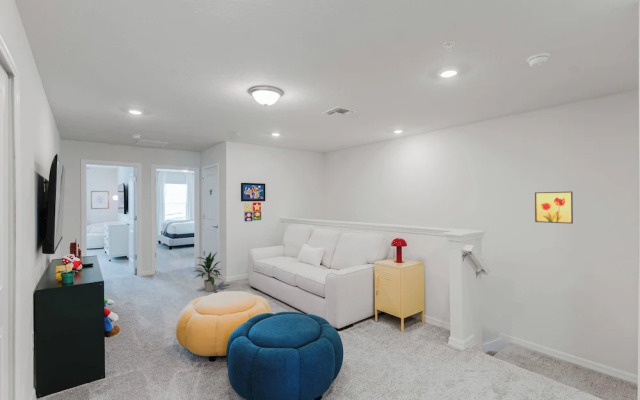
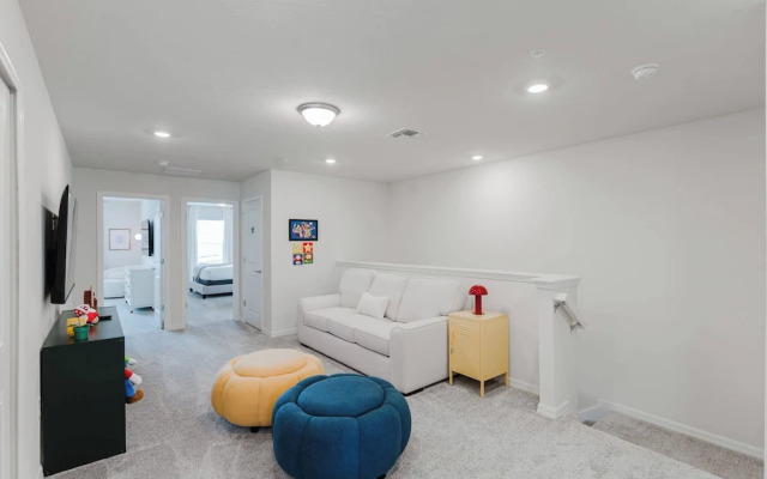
- wall art (553, 207)
- indoor plant (208, 271)
